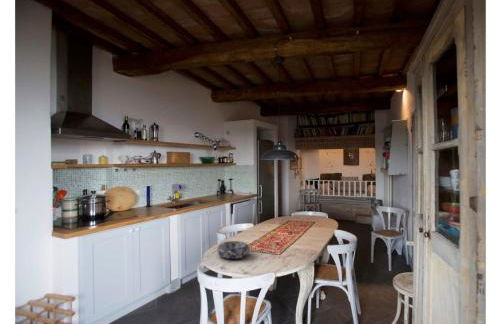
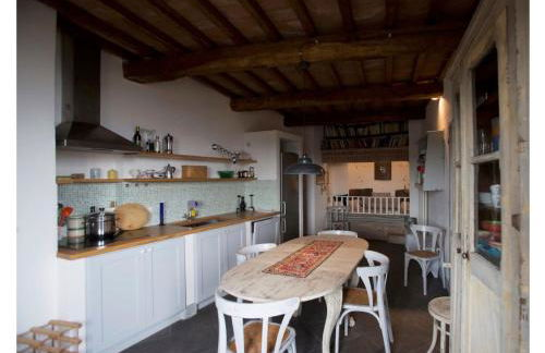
- decorative bowl (233, 250)
